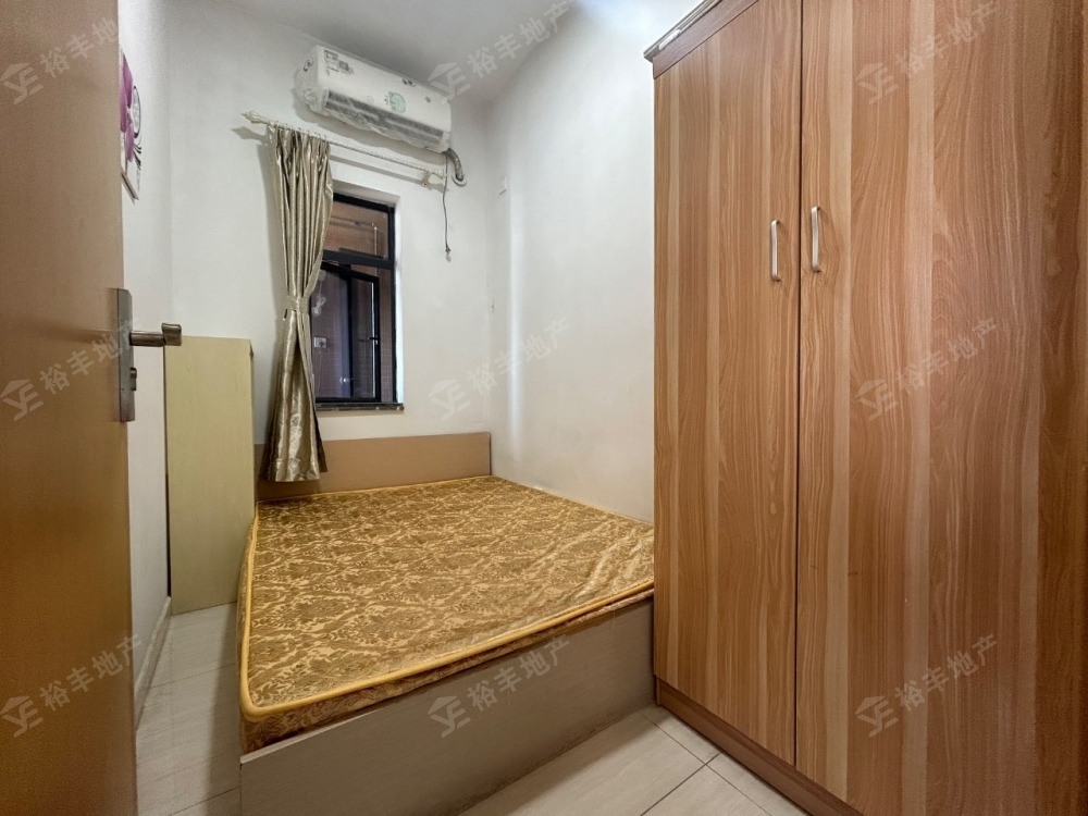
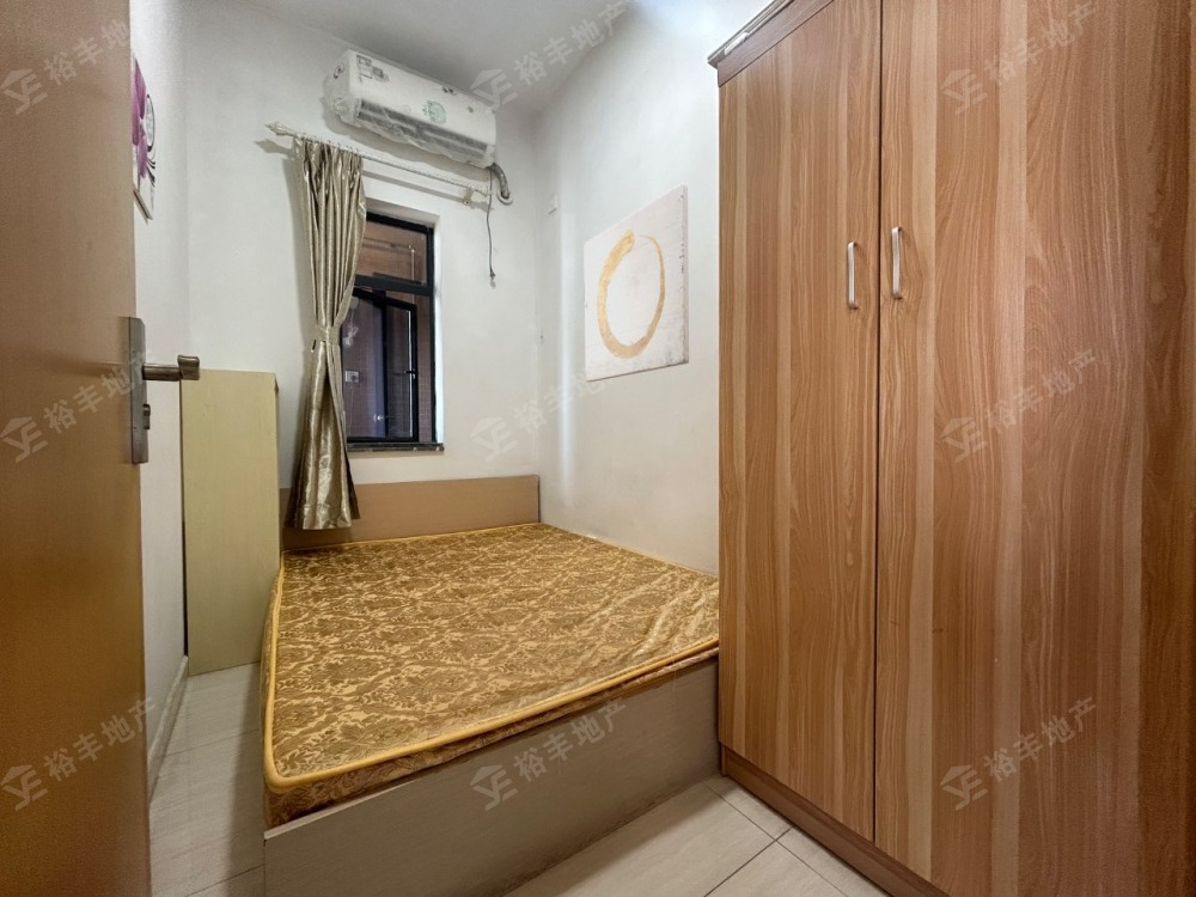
+ wall art (630, 295)
